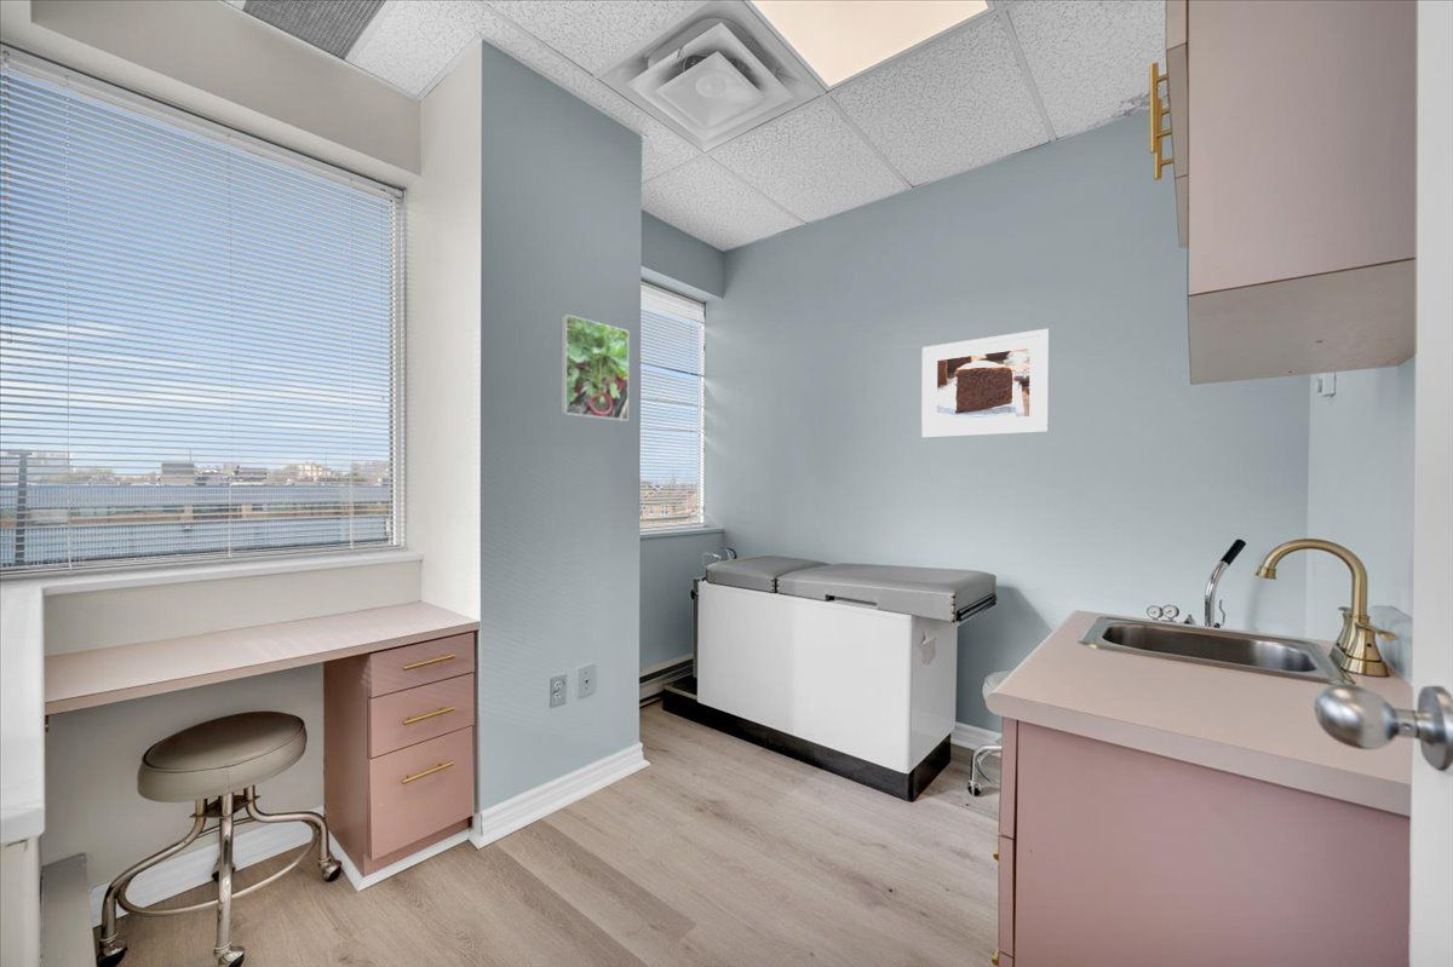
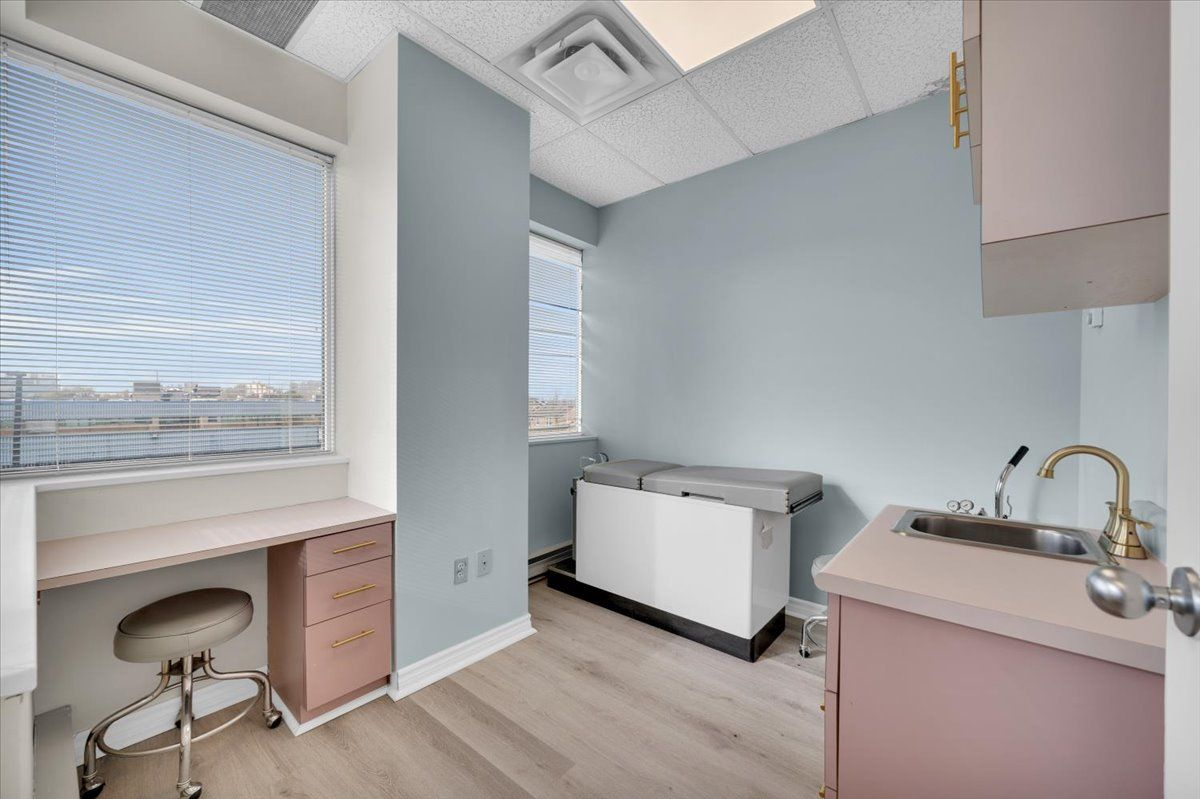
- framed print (981, 386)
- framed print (596, 370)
